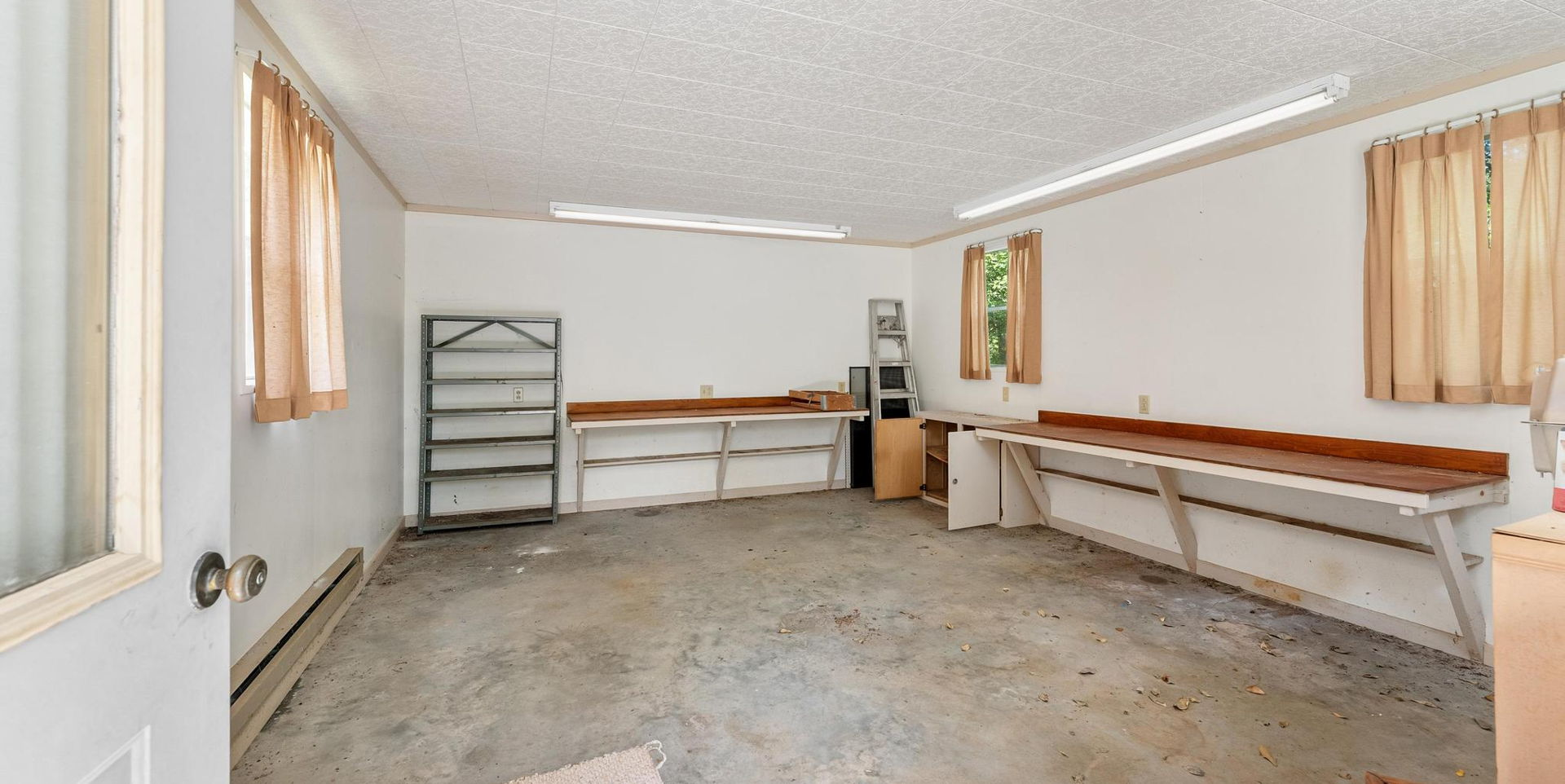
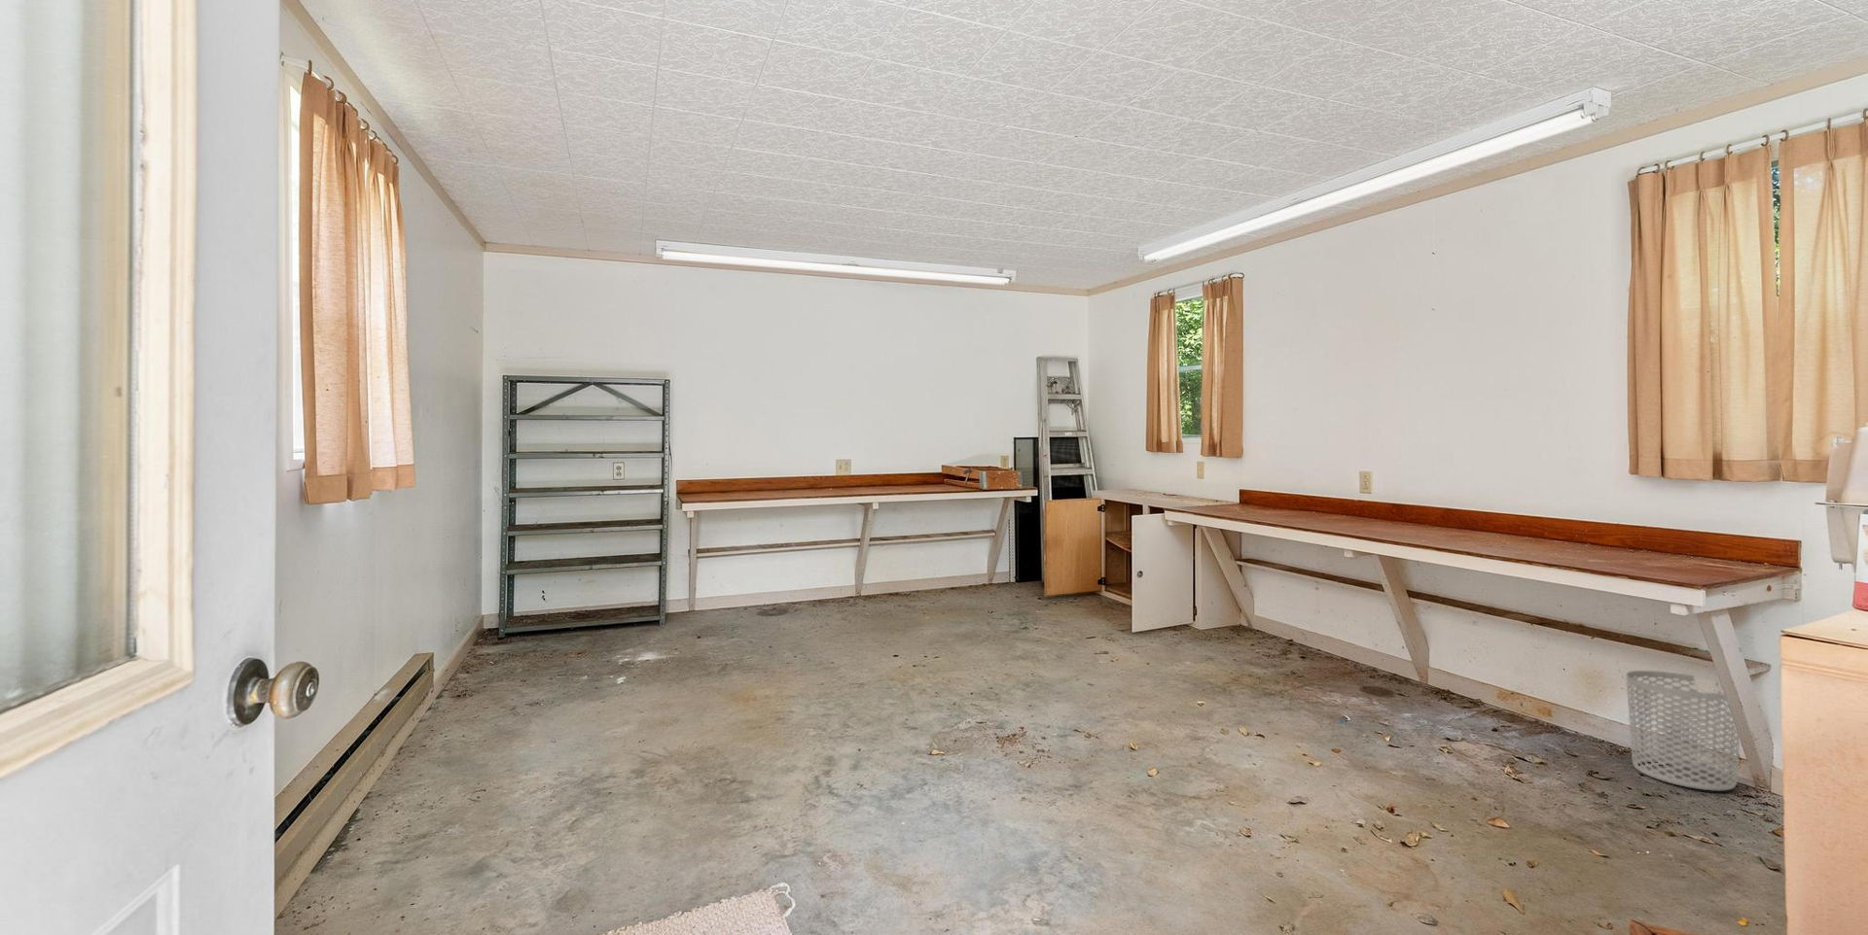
+ waste bin (1681, 727)
